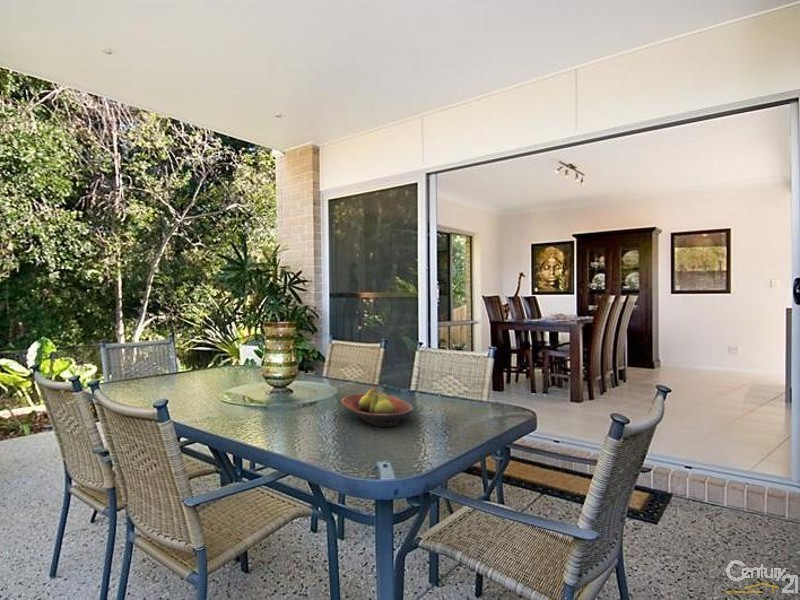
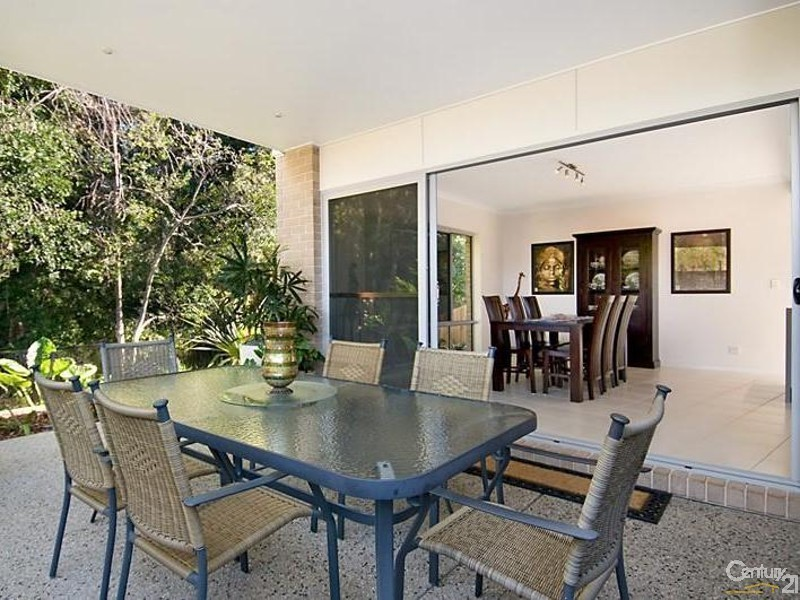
- fruit bowl (376, 404)
